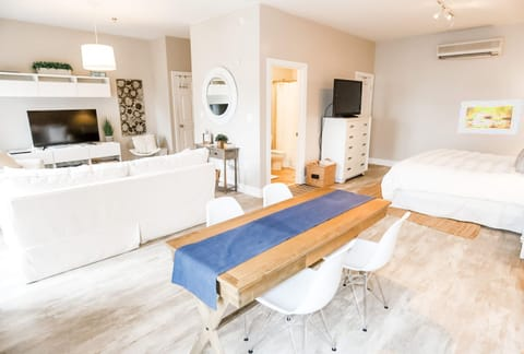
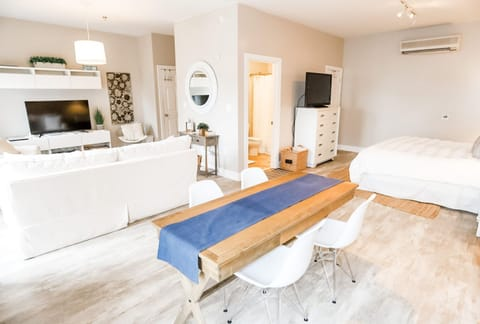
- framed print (487, 117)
